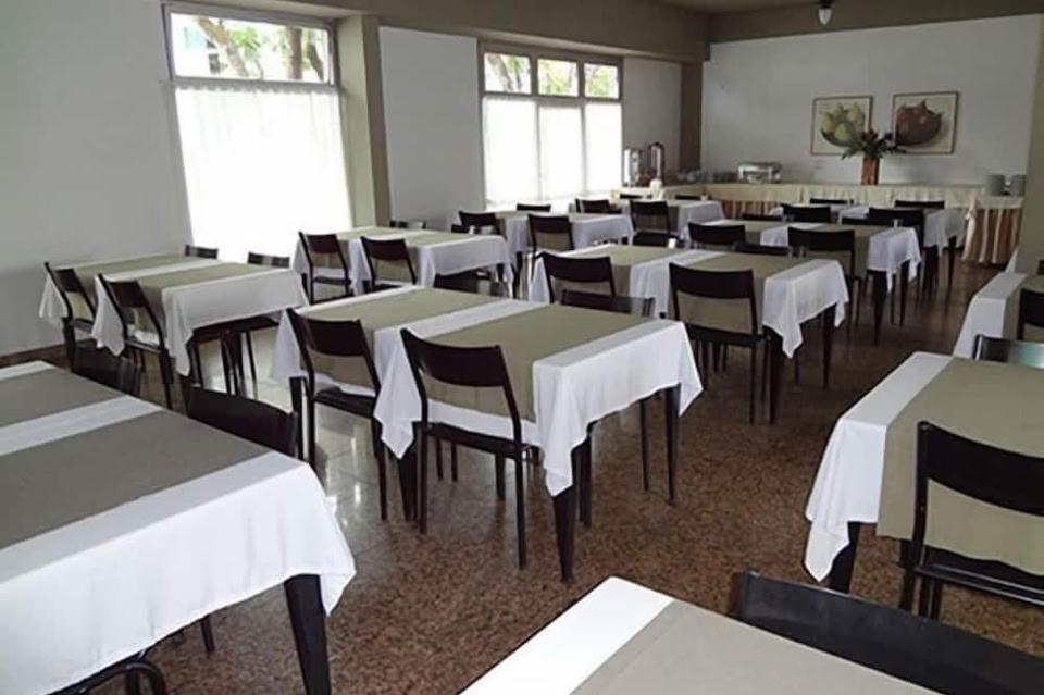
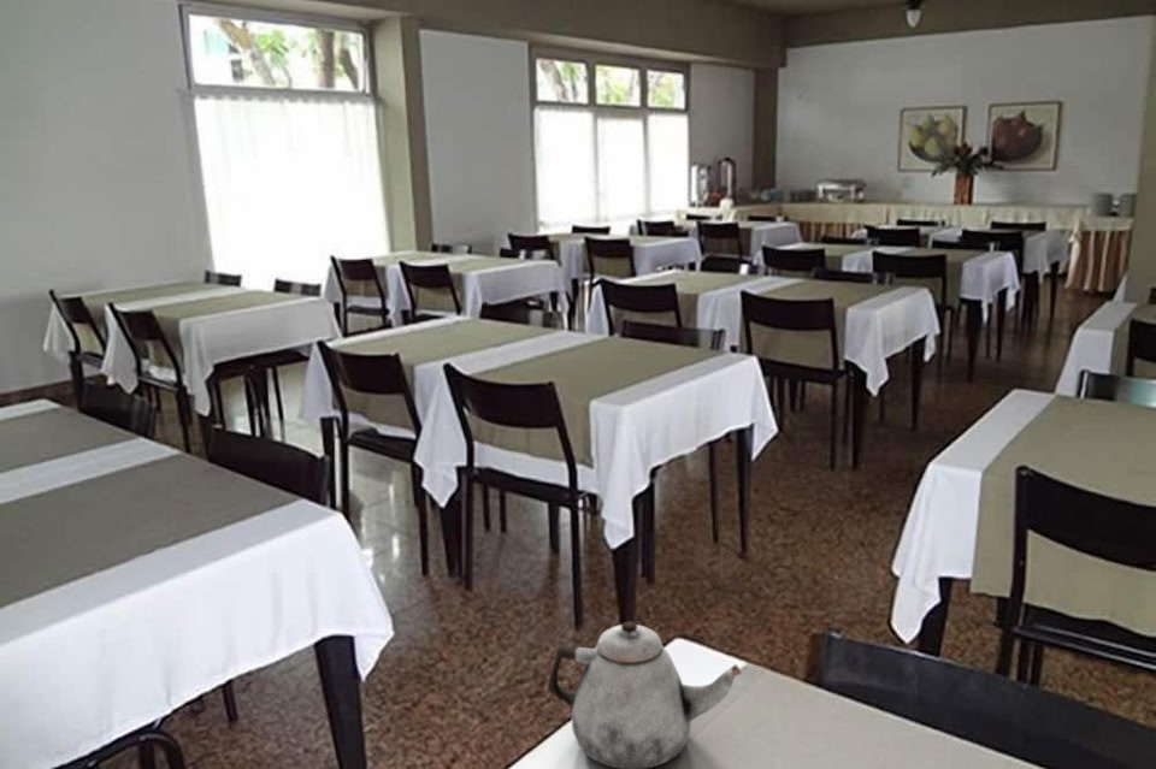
+ teapot (642, 682)
